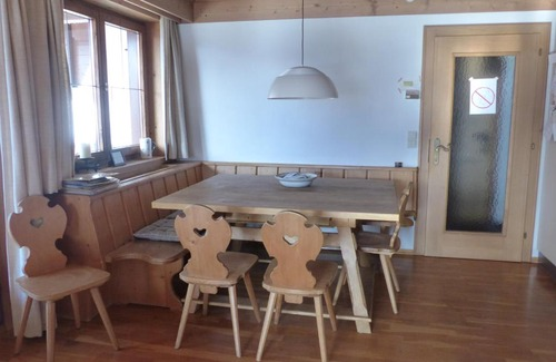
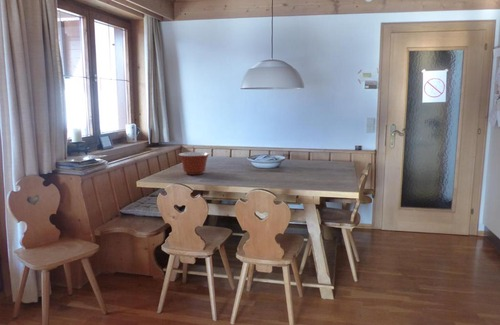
+ mixing bowl (194, 163)
